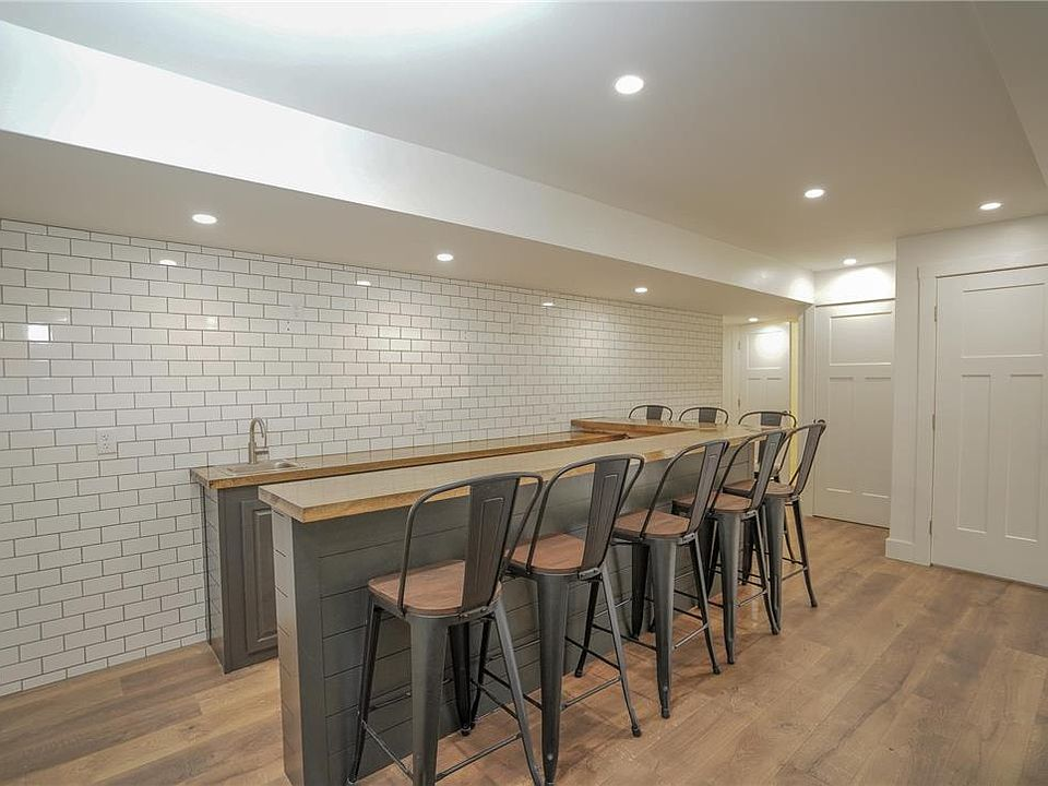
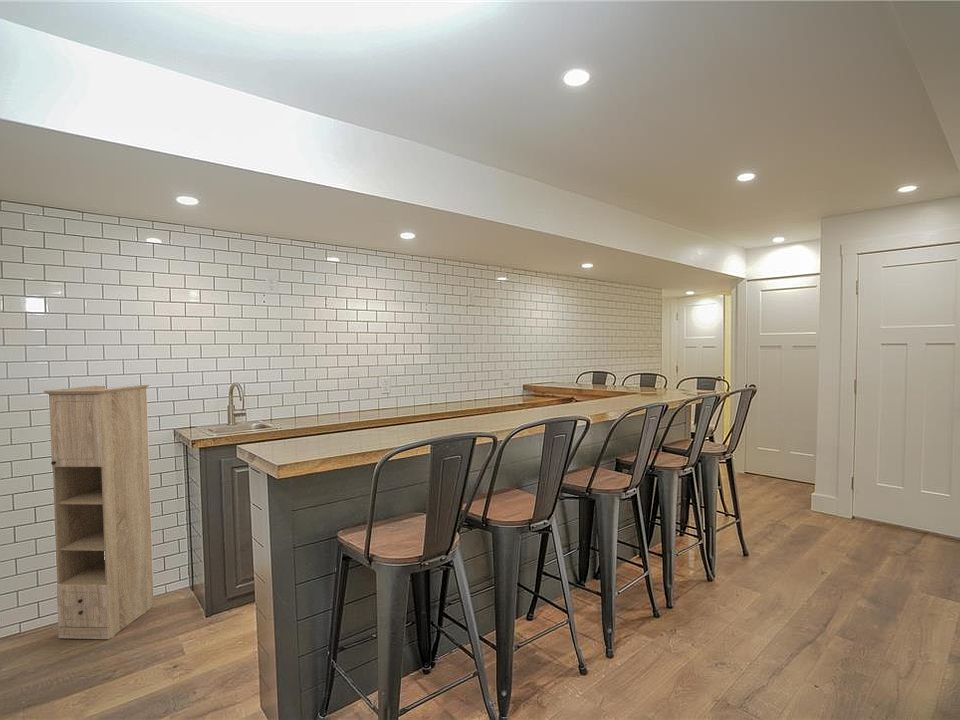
+ storage cabinet (103, 505)
